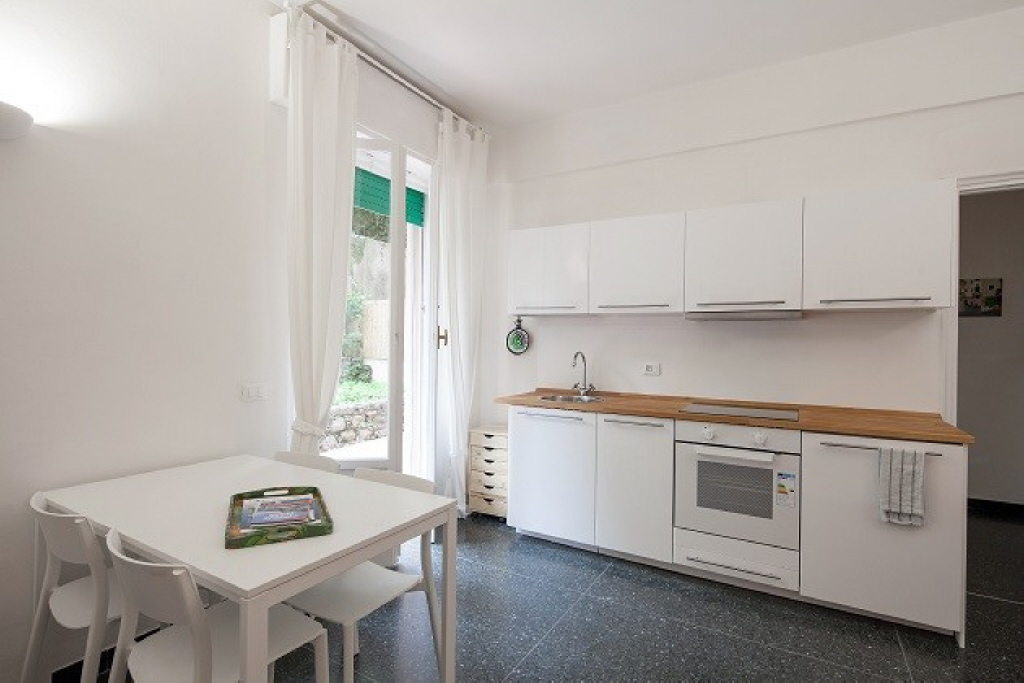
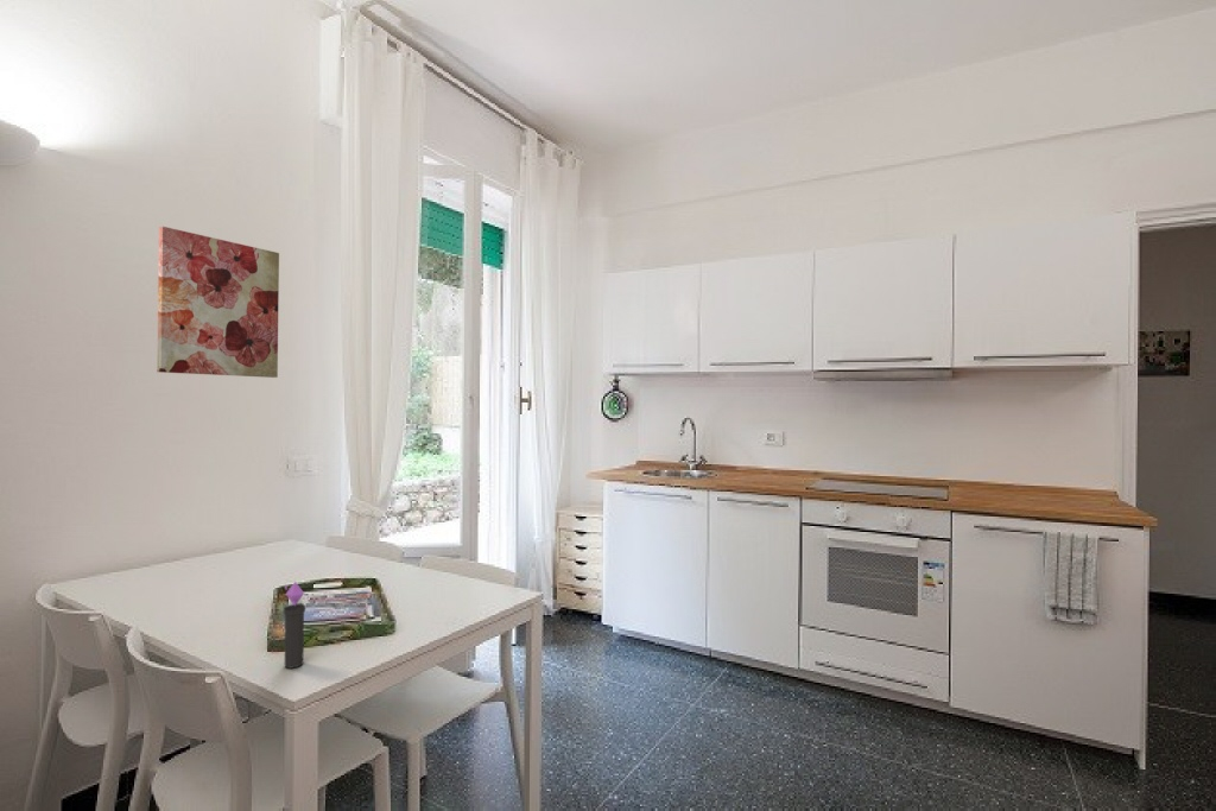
+ wall art (222, 308)
+ candle (293, 622)
